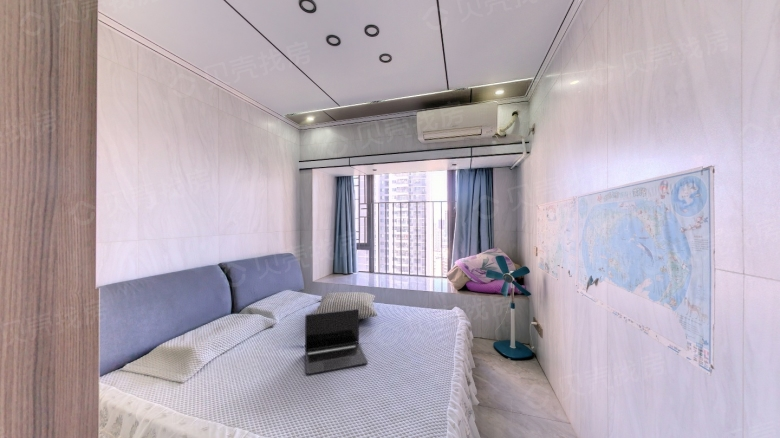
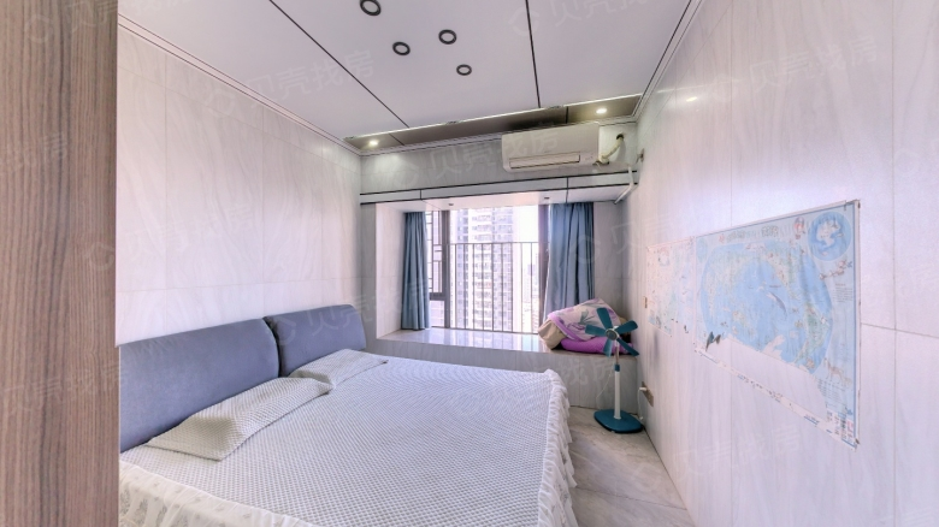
- laptop (335, 338)
- pillow (346, 305)
